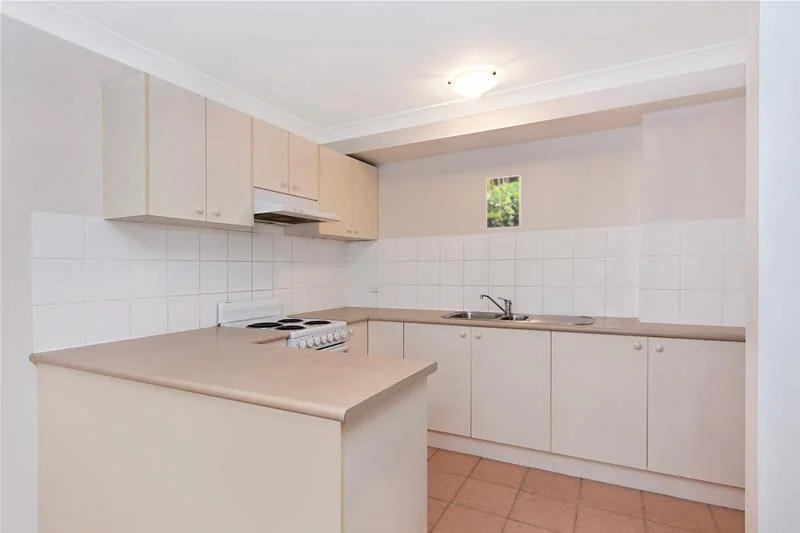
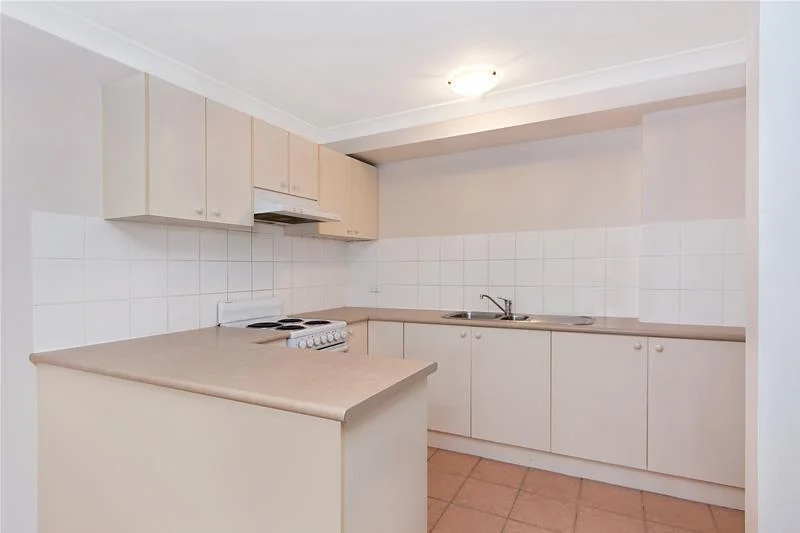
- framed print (503, 202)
